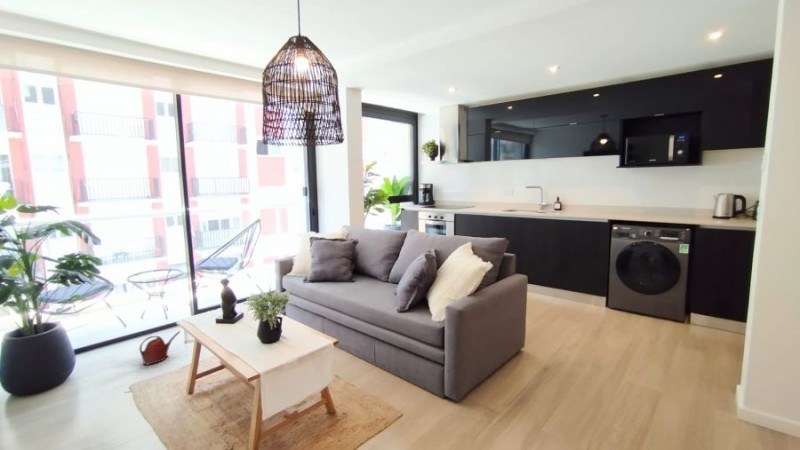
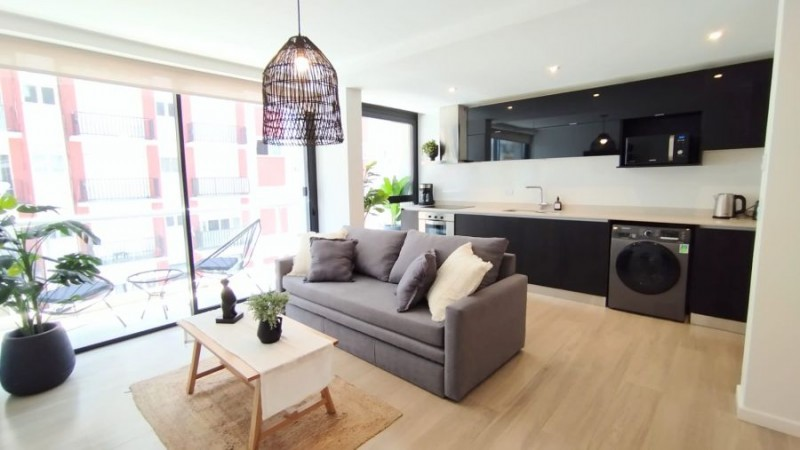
- watering can (161, 345)
